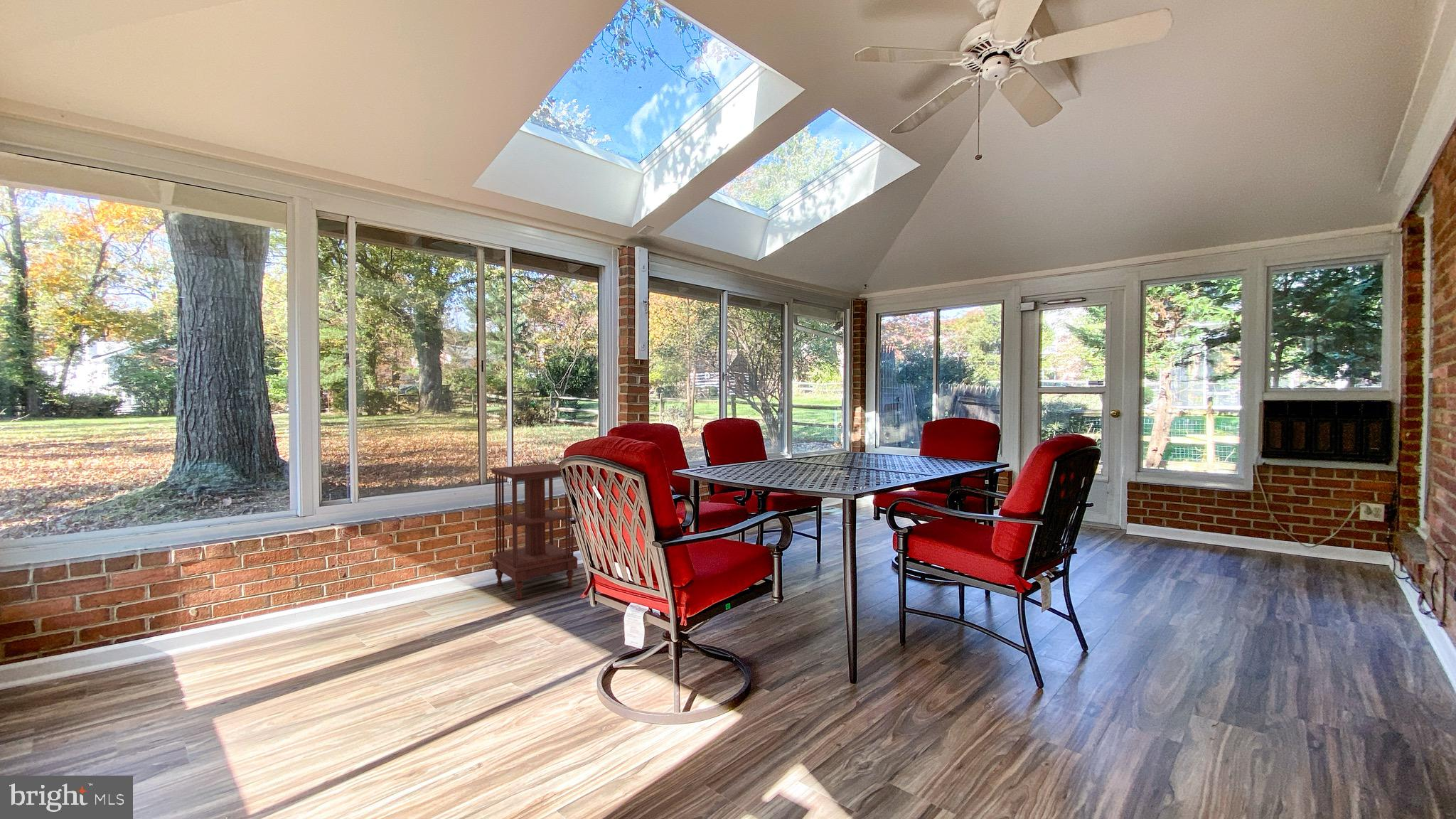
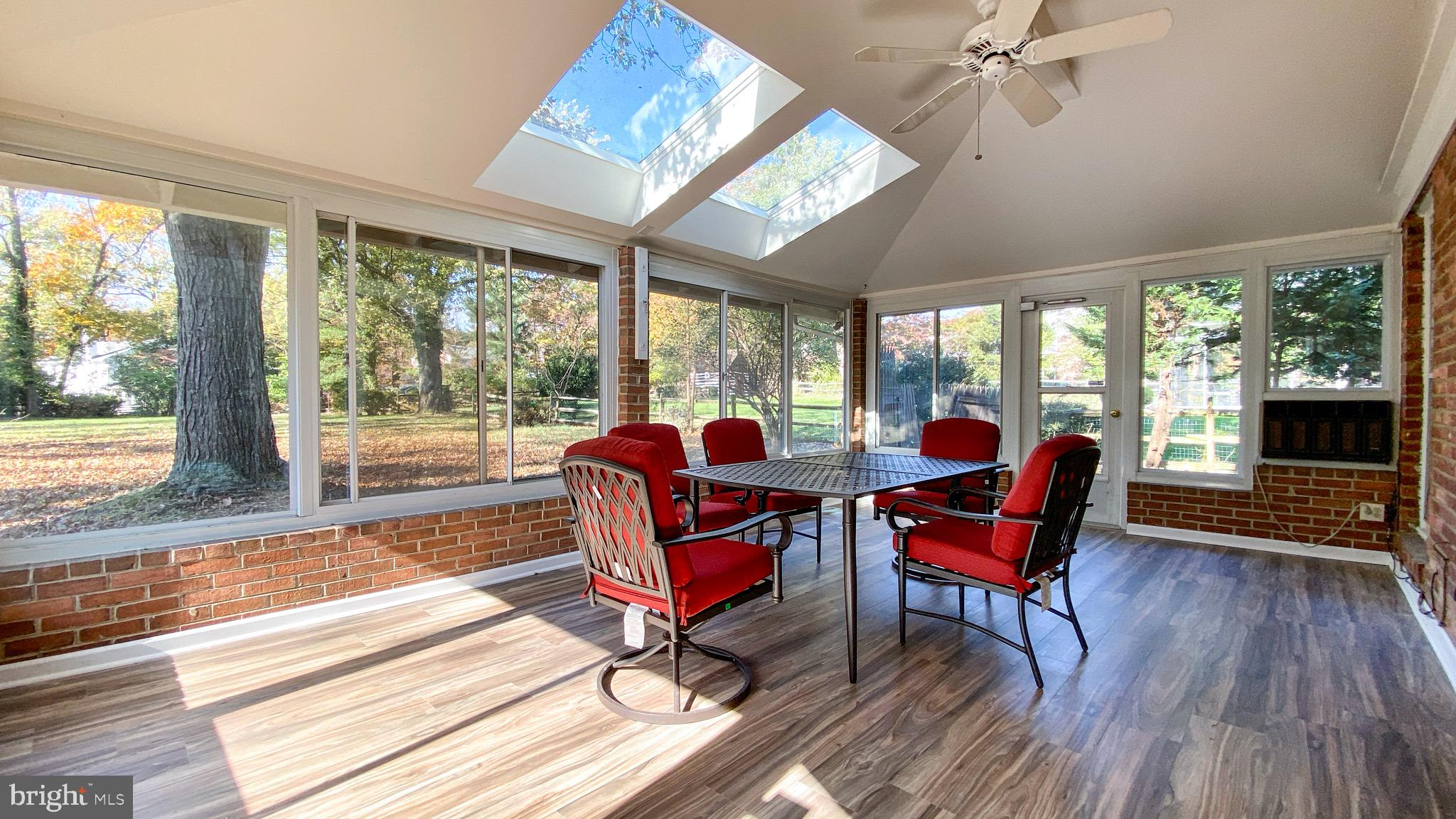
- side table (534, 527)
